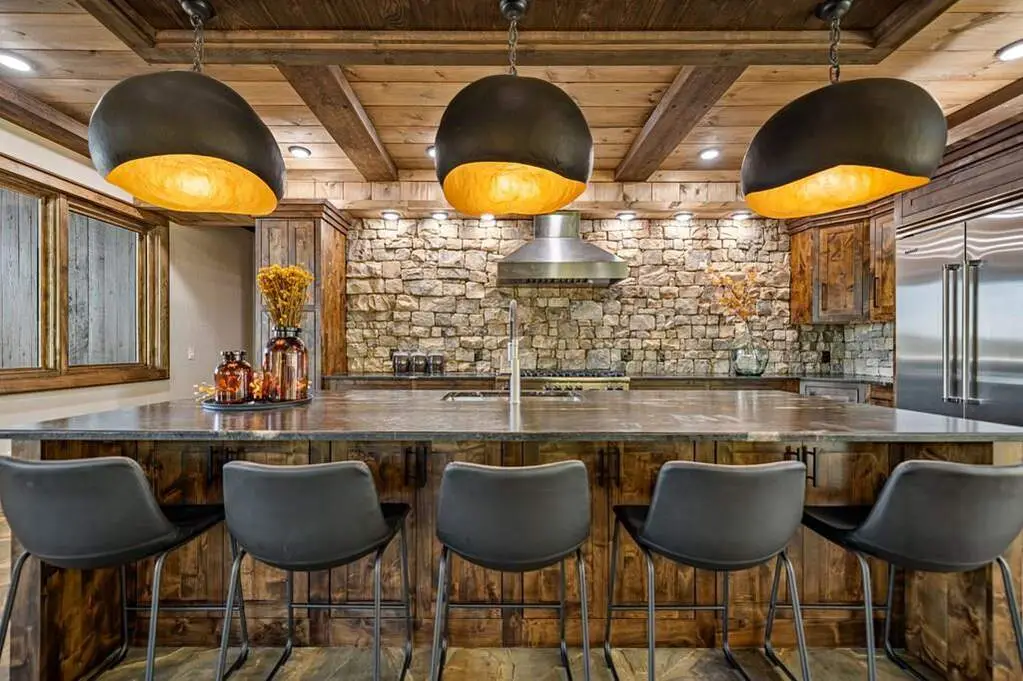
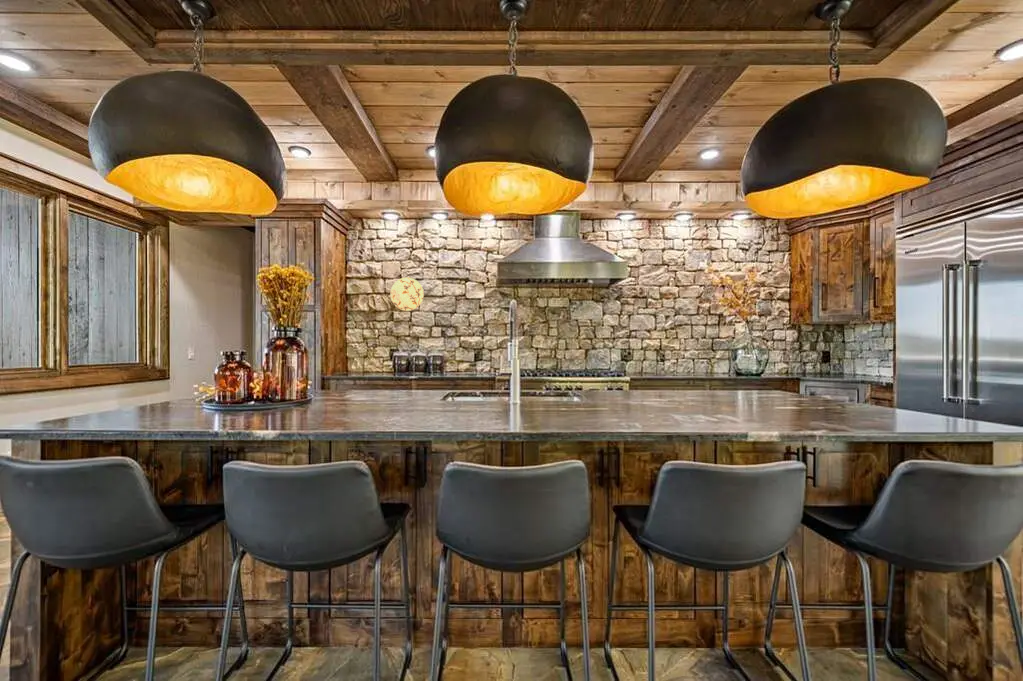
+ decorative plate (407, 294)
